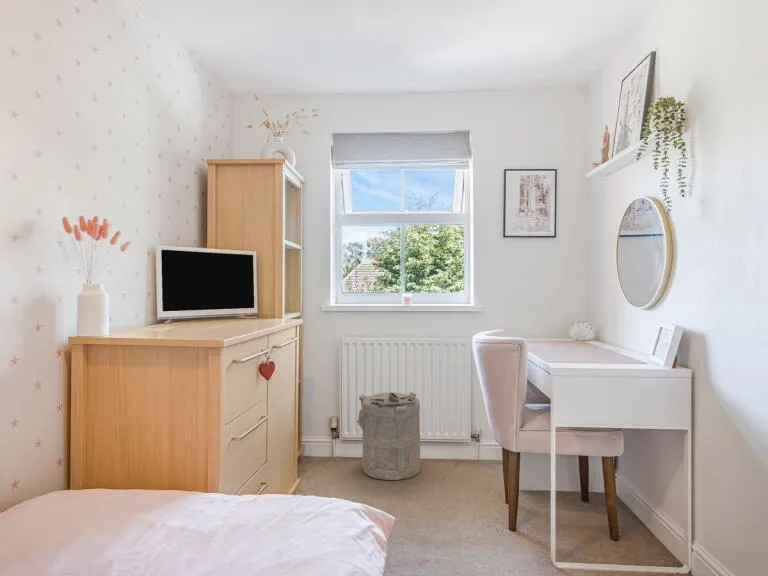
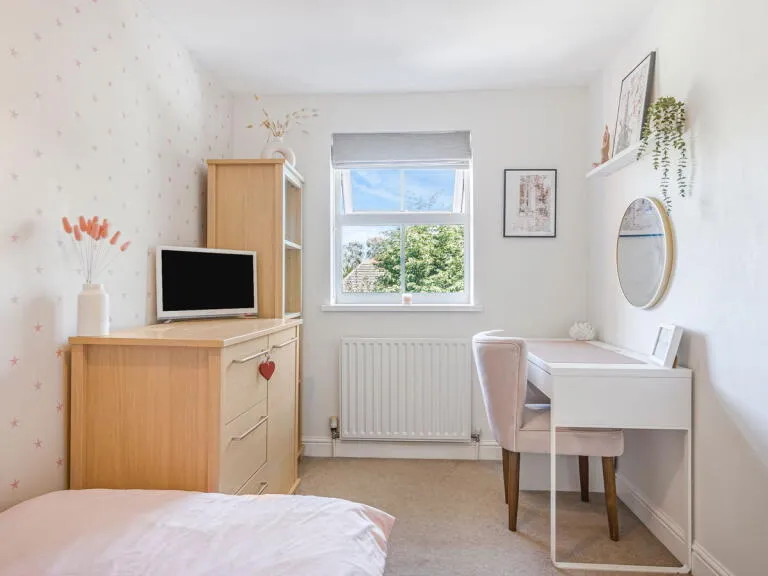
- laundry hamper (388, 430)
